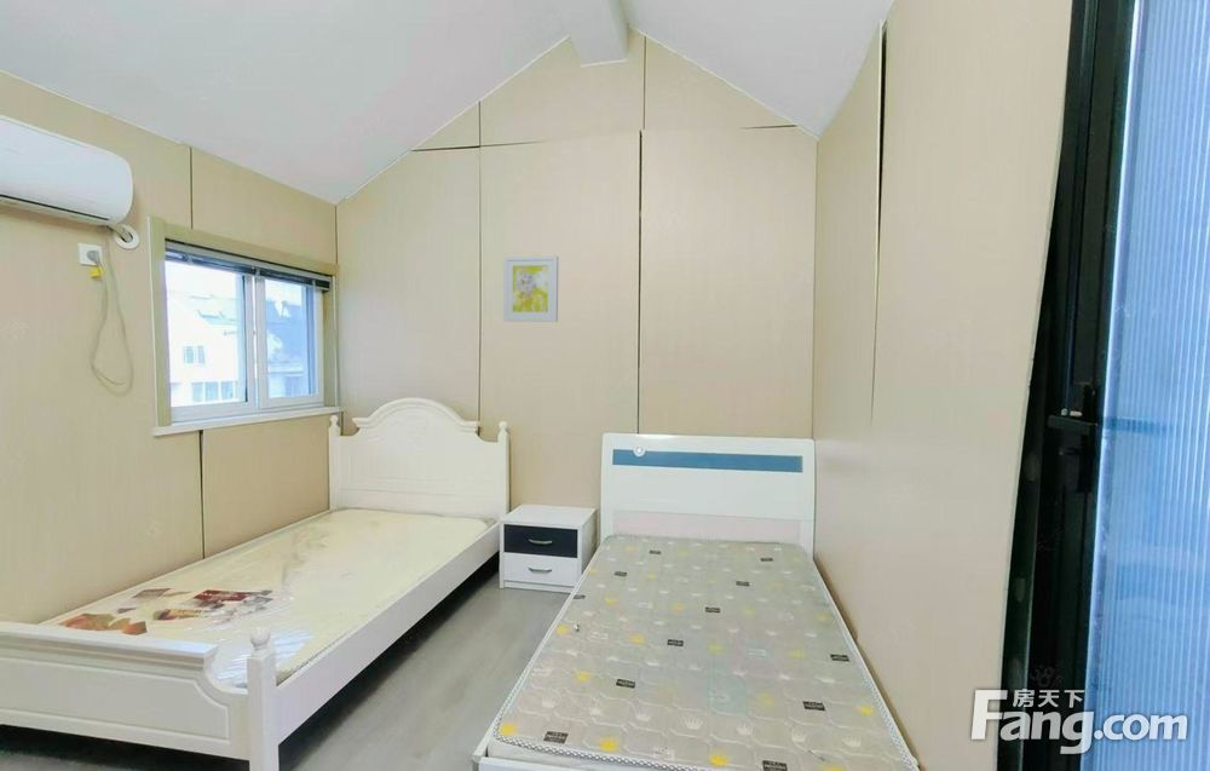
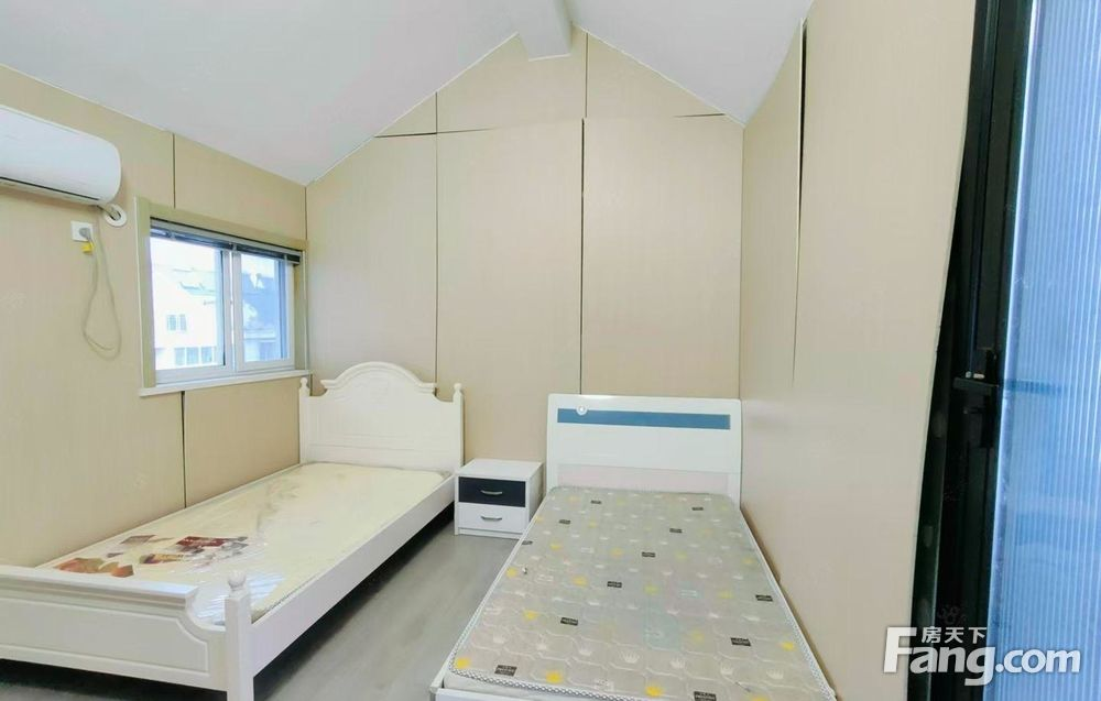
- wall art (530, 288)
